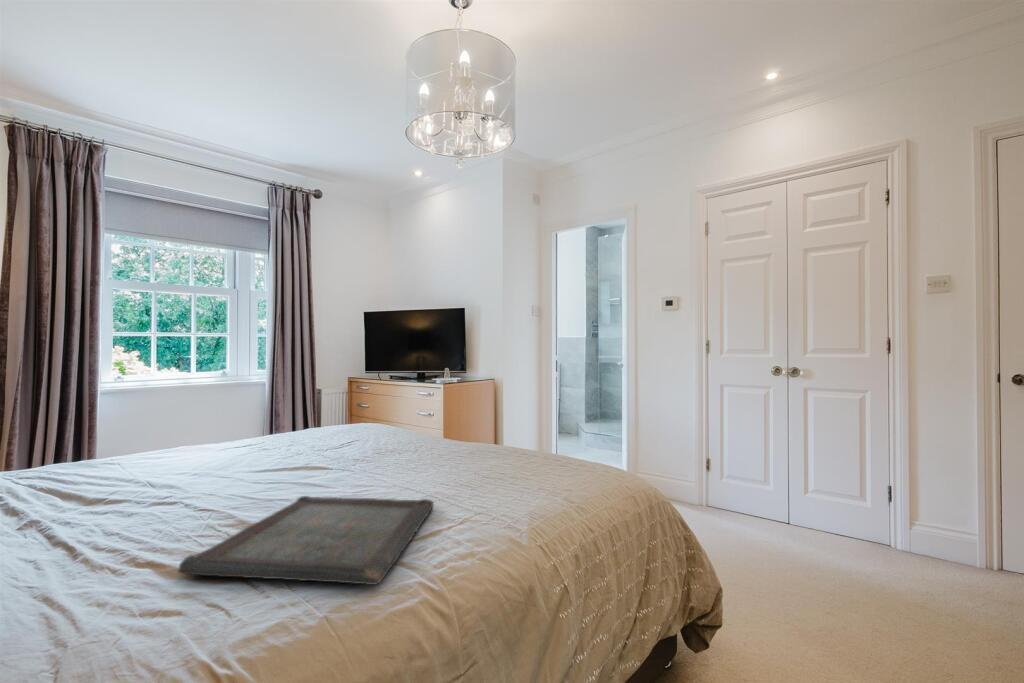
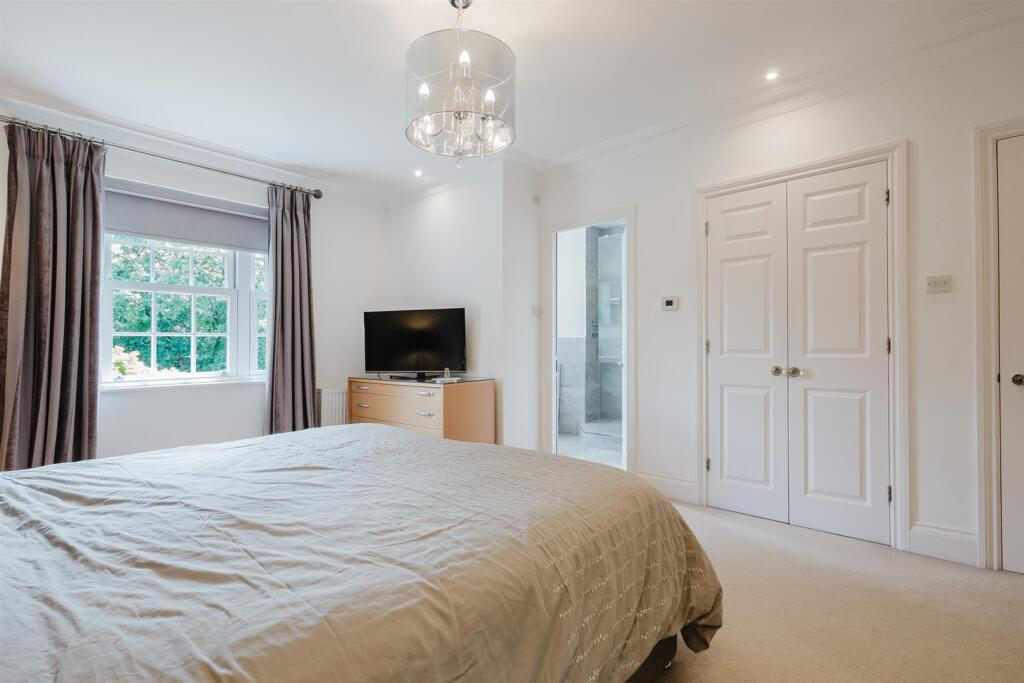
- serving tray (331, 530)
